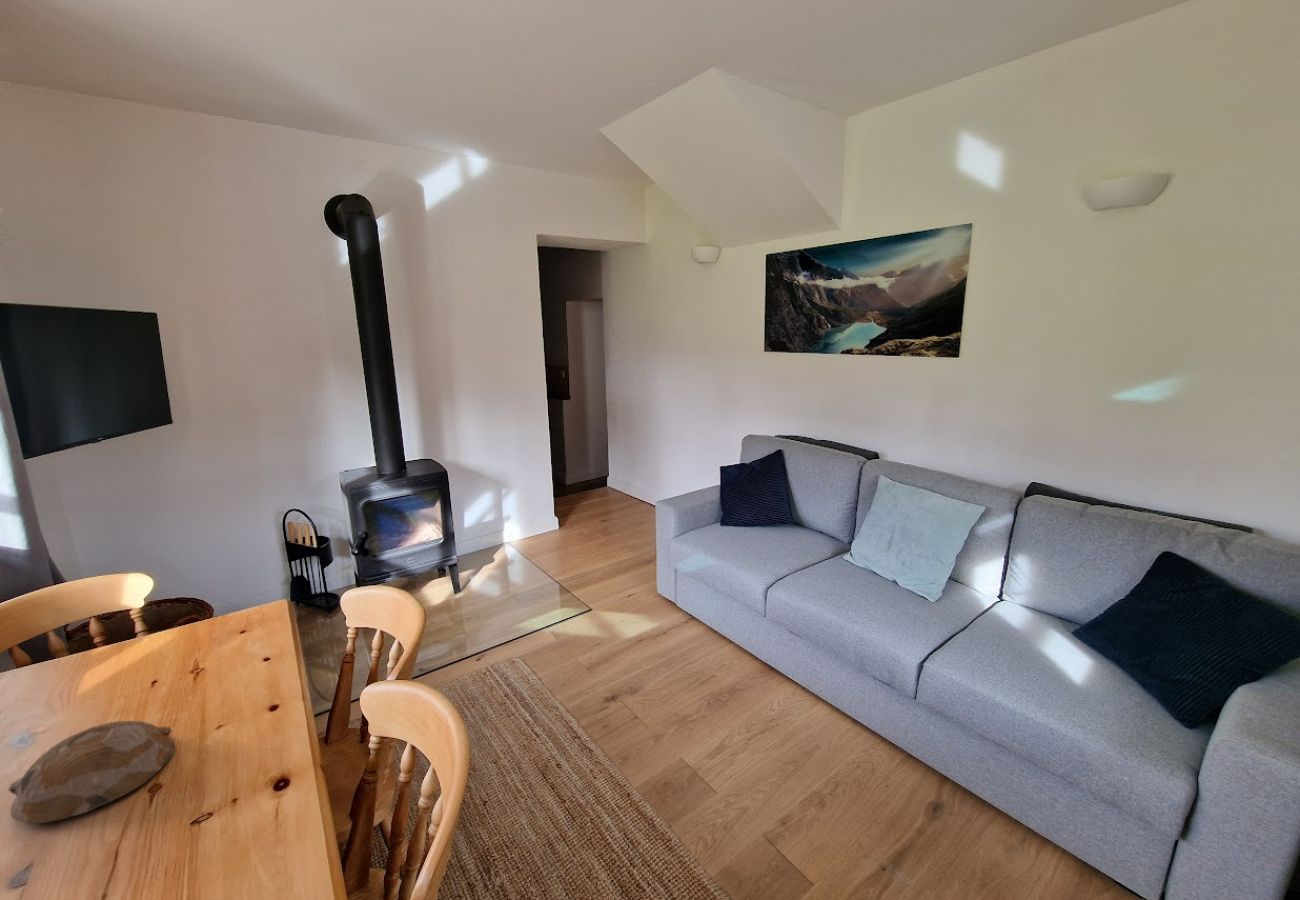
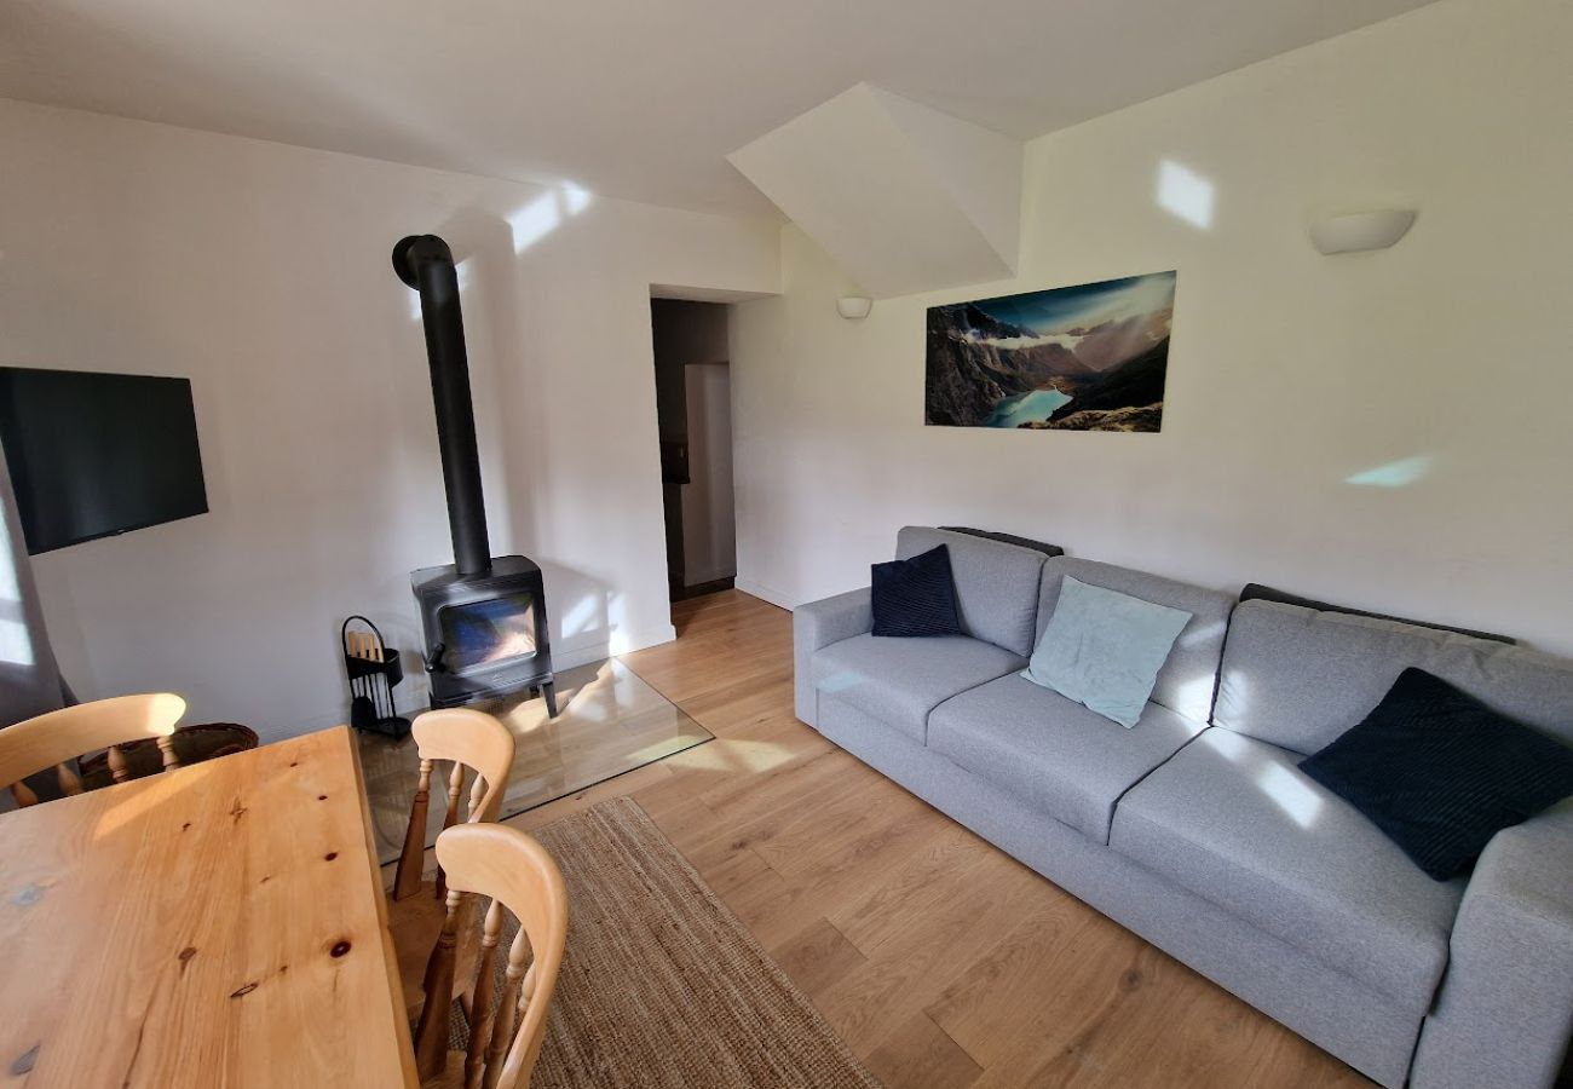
- bowl (94, 755)
